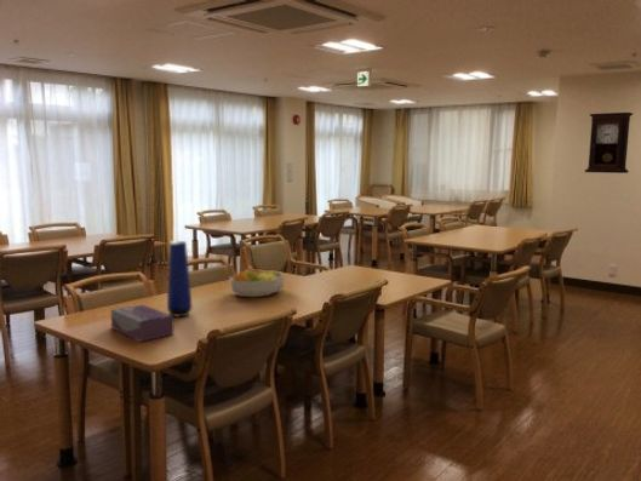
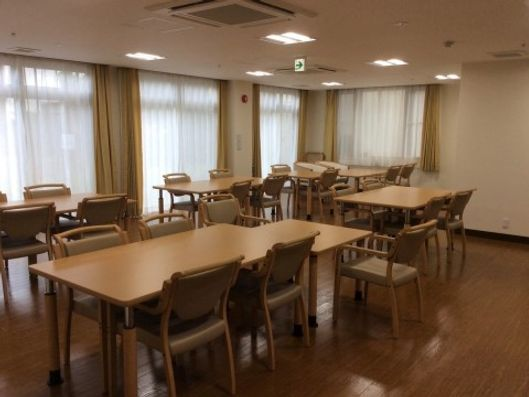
- pendulum clock (607, 143)
- fruit bowl (257, 280)
- tissue box (142, 321)
- vase (178, 279)
